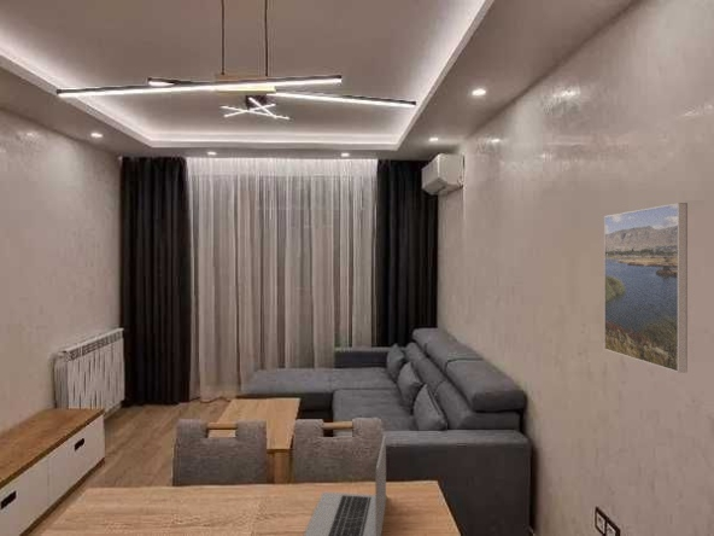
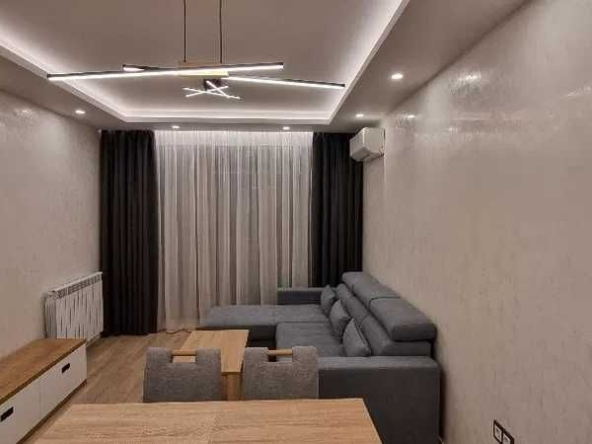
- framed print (640, 285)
- laptop (347, 494)
